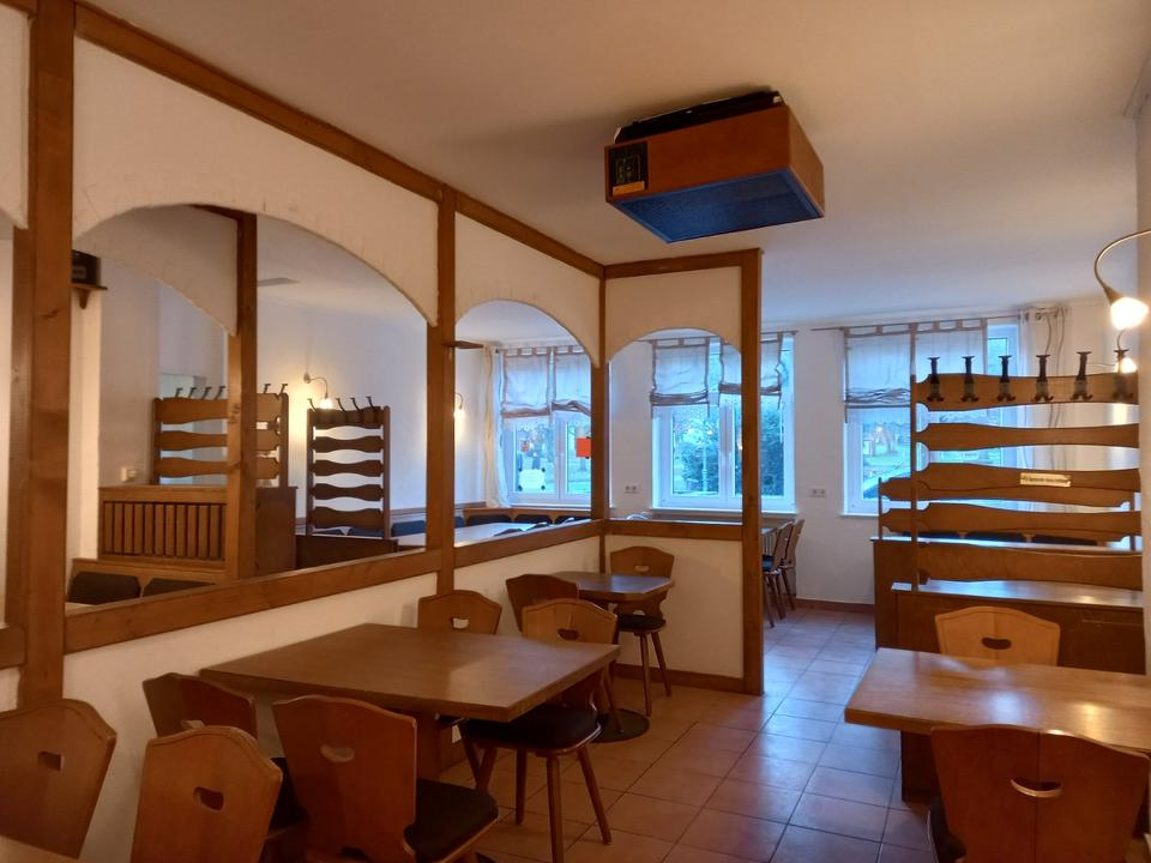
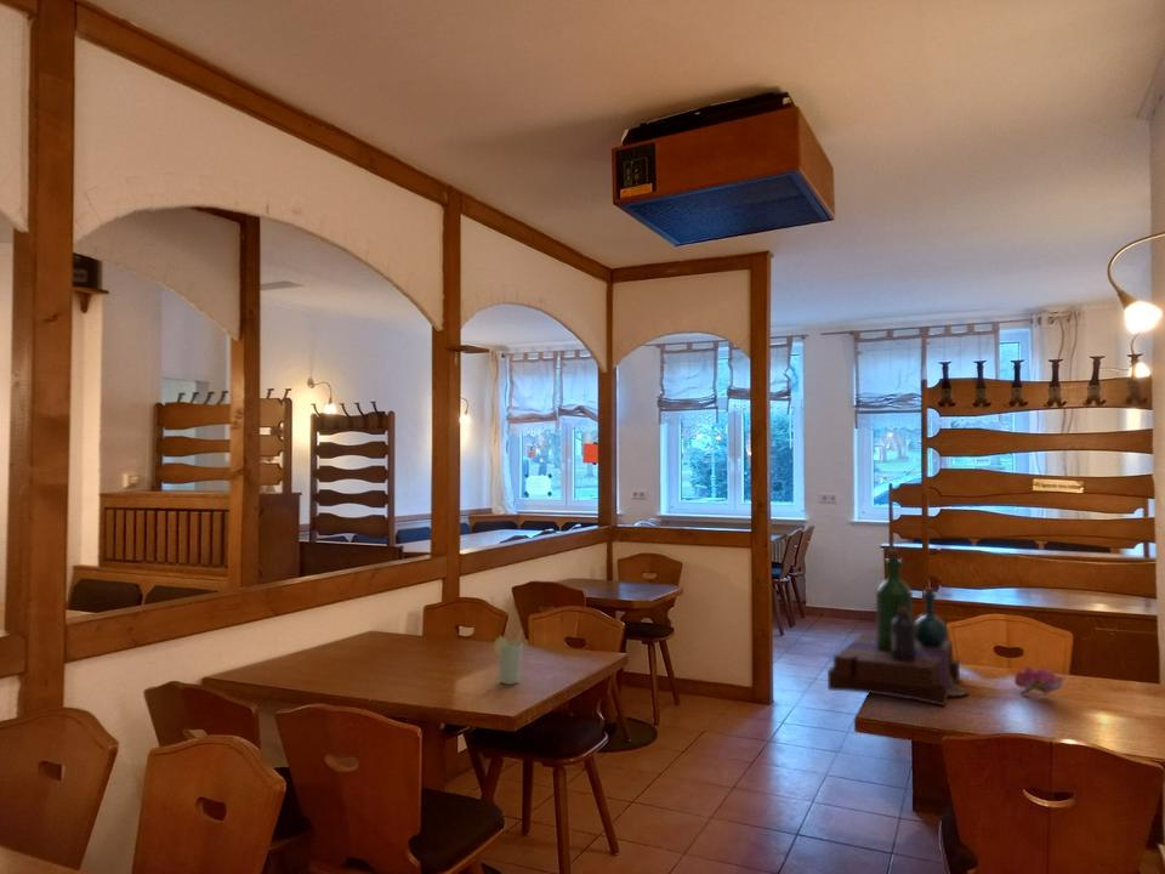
+ cup (507, 657)
+ flower (1038, 681)
+ bottle (894, 617)
